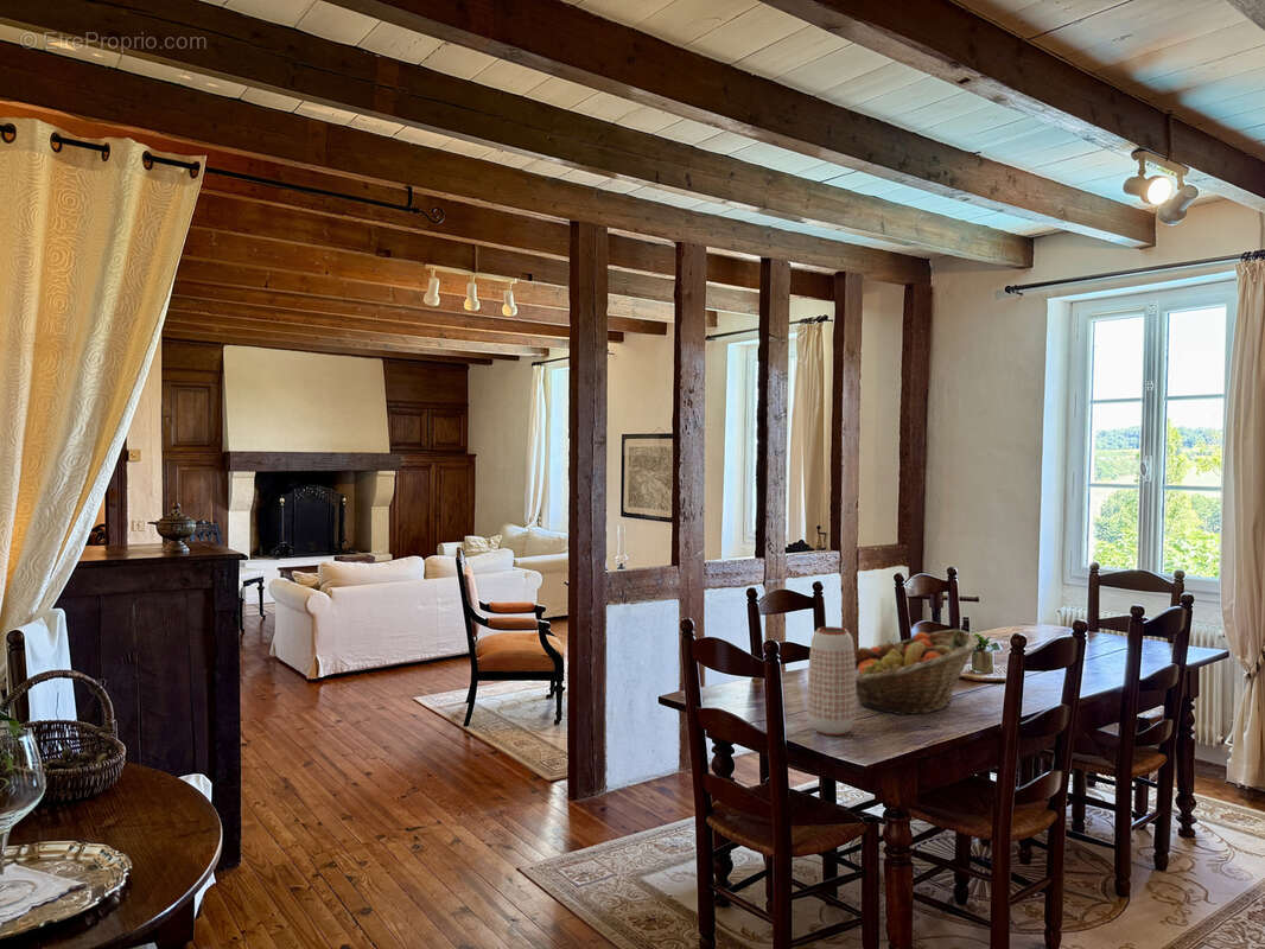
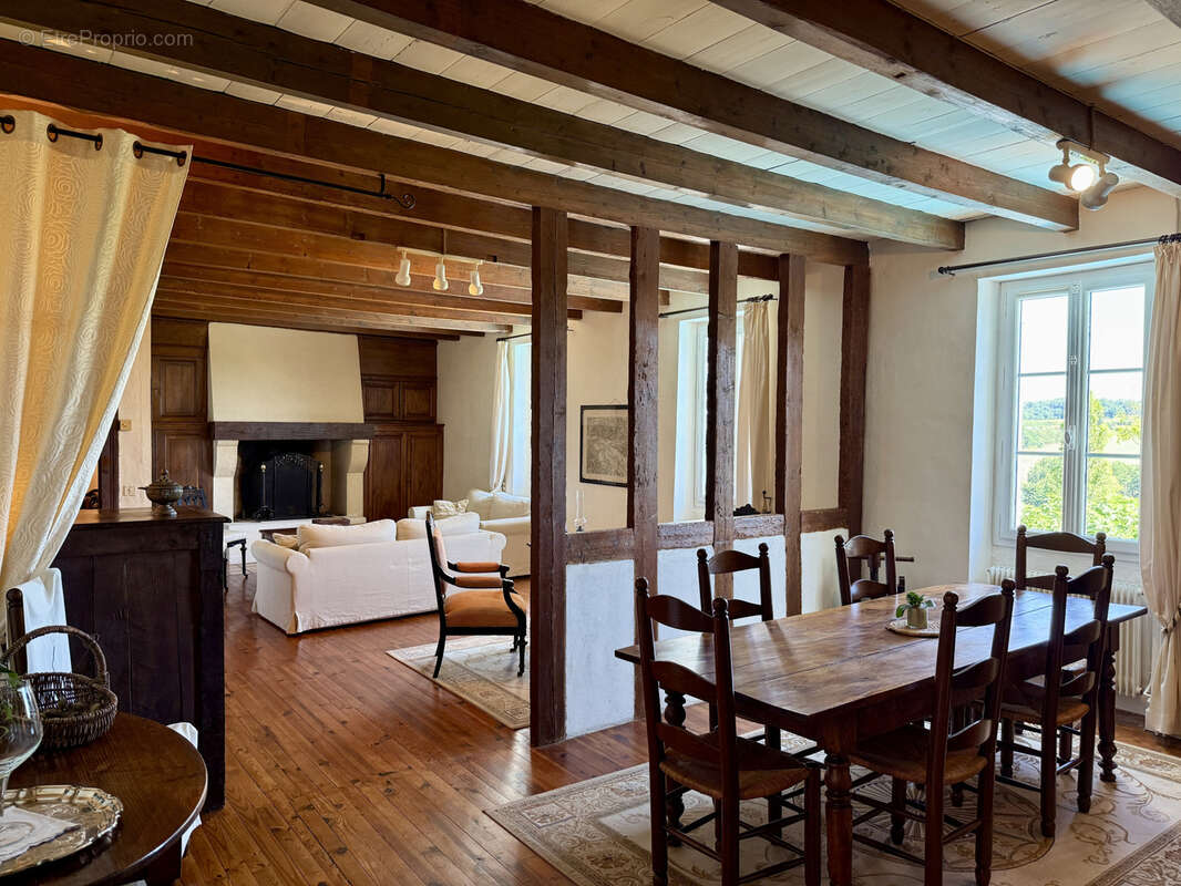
- planter (831, 680)
- fruit basket (909, 667)
